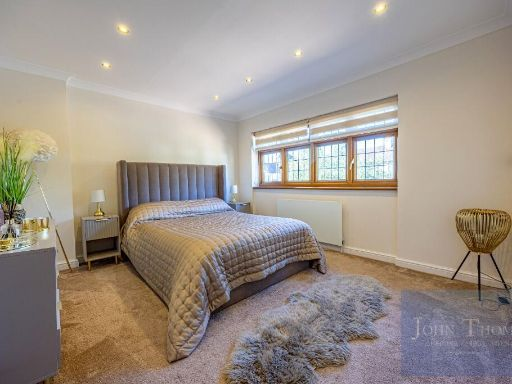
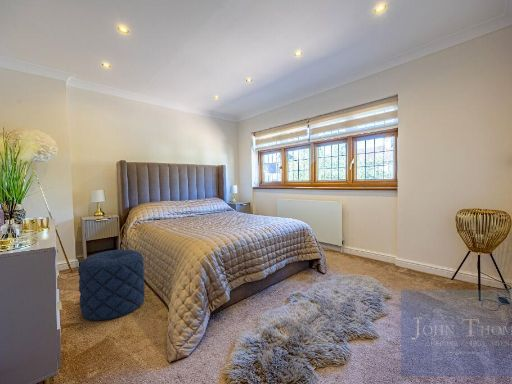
+ pouf (113, 280)
